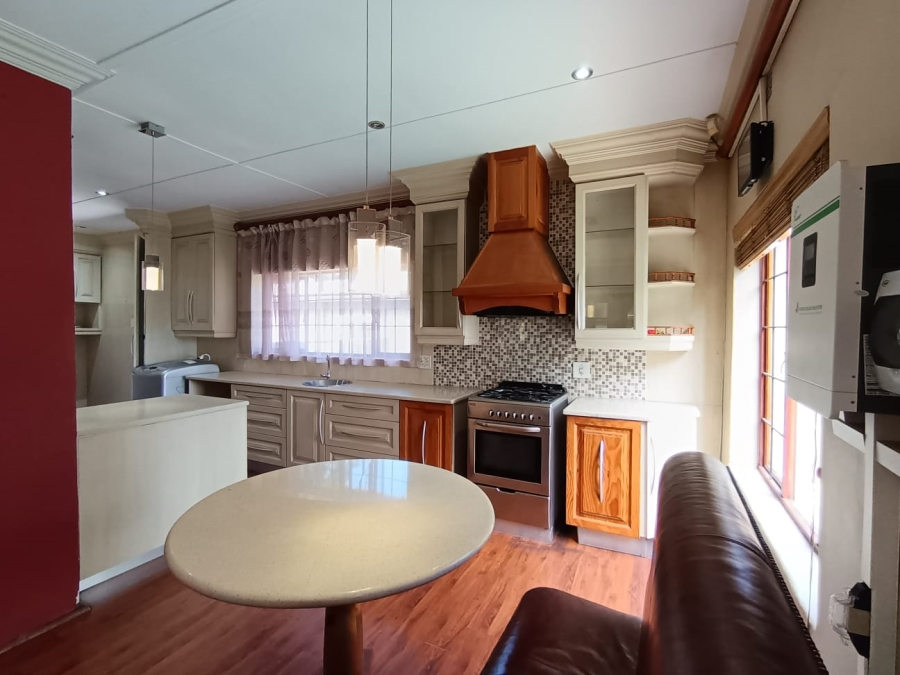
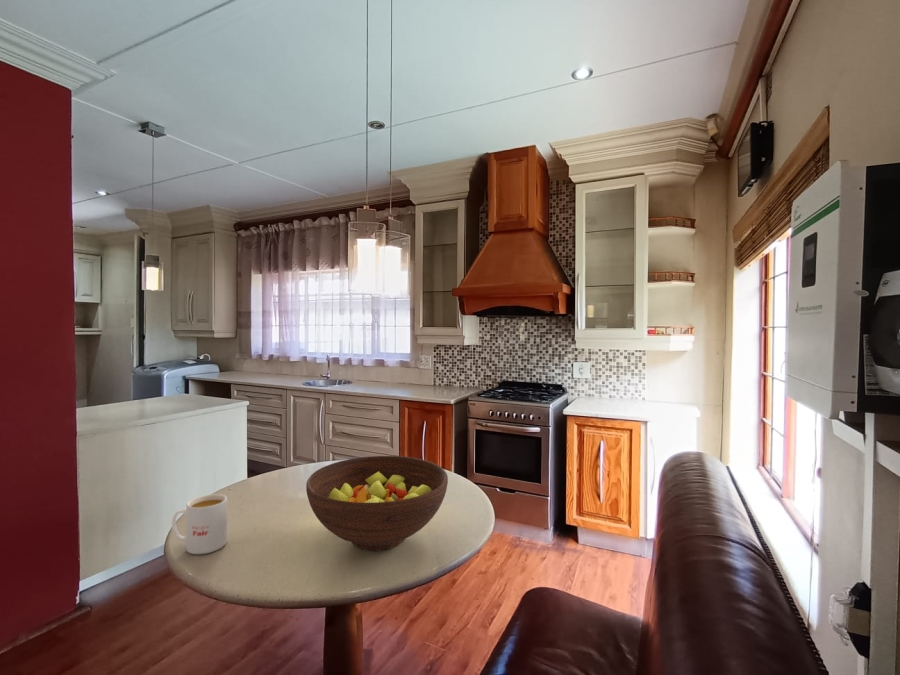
+ mug (199, 523)
+ fruit bowl (378, 507)
